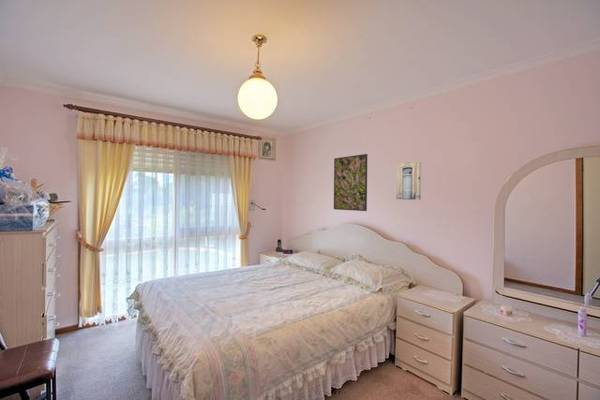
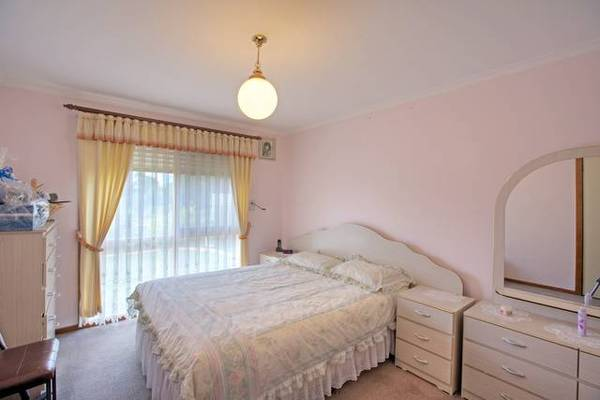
- wall art (408, 181)
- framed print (349, 183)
